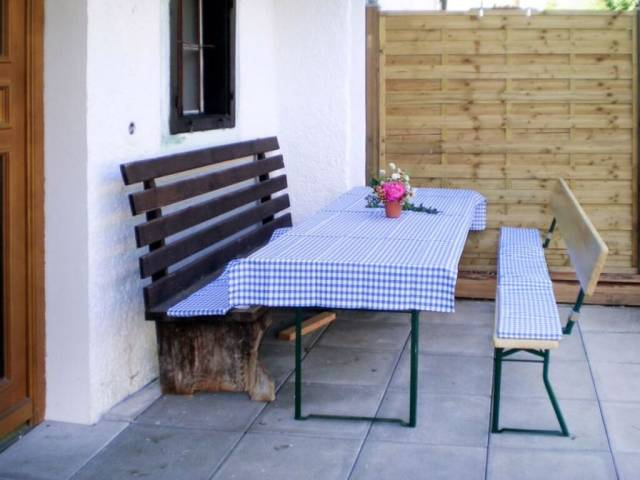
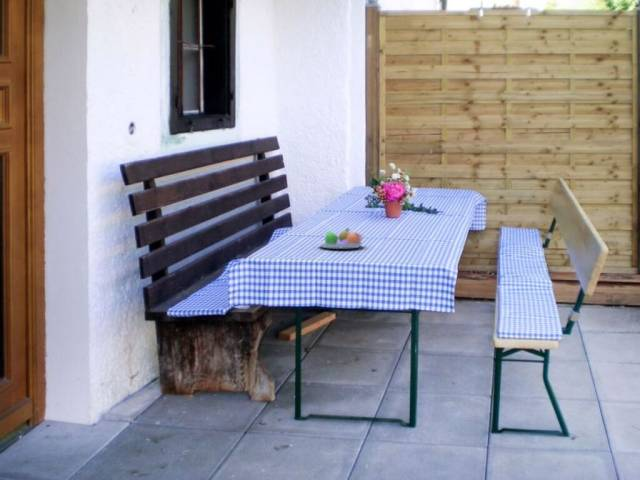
+ fruit bowl (340, 237)
